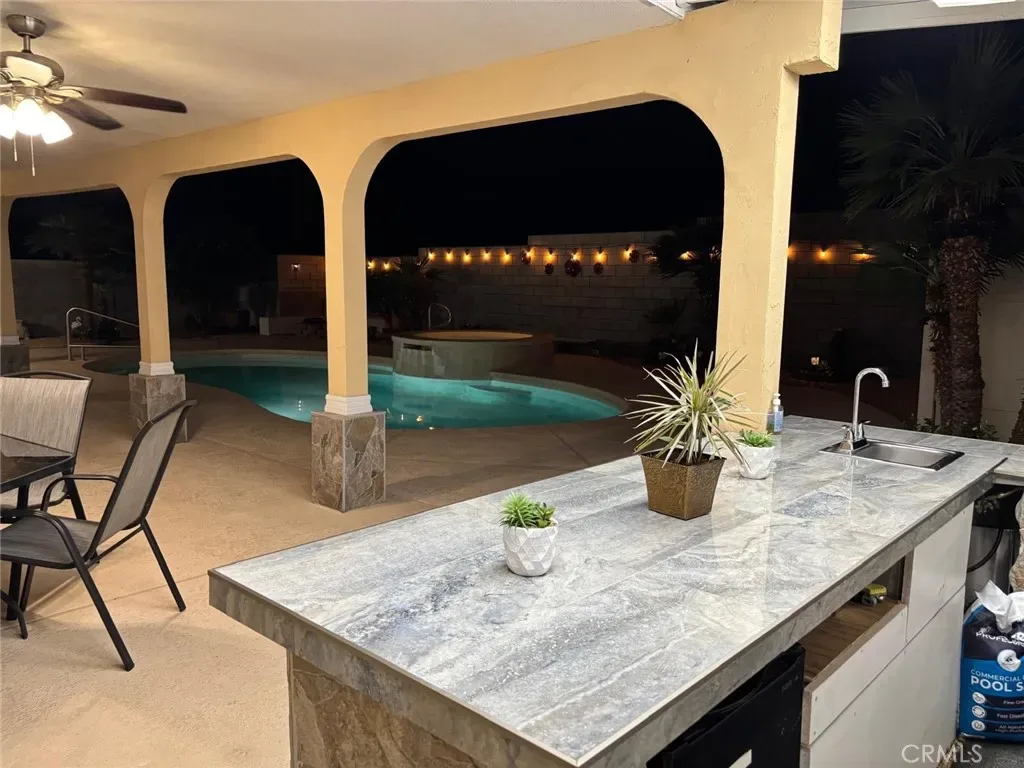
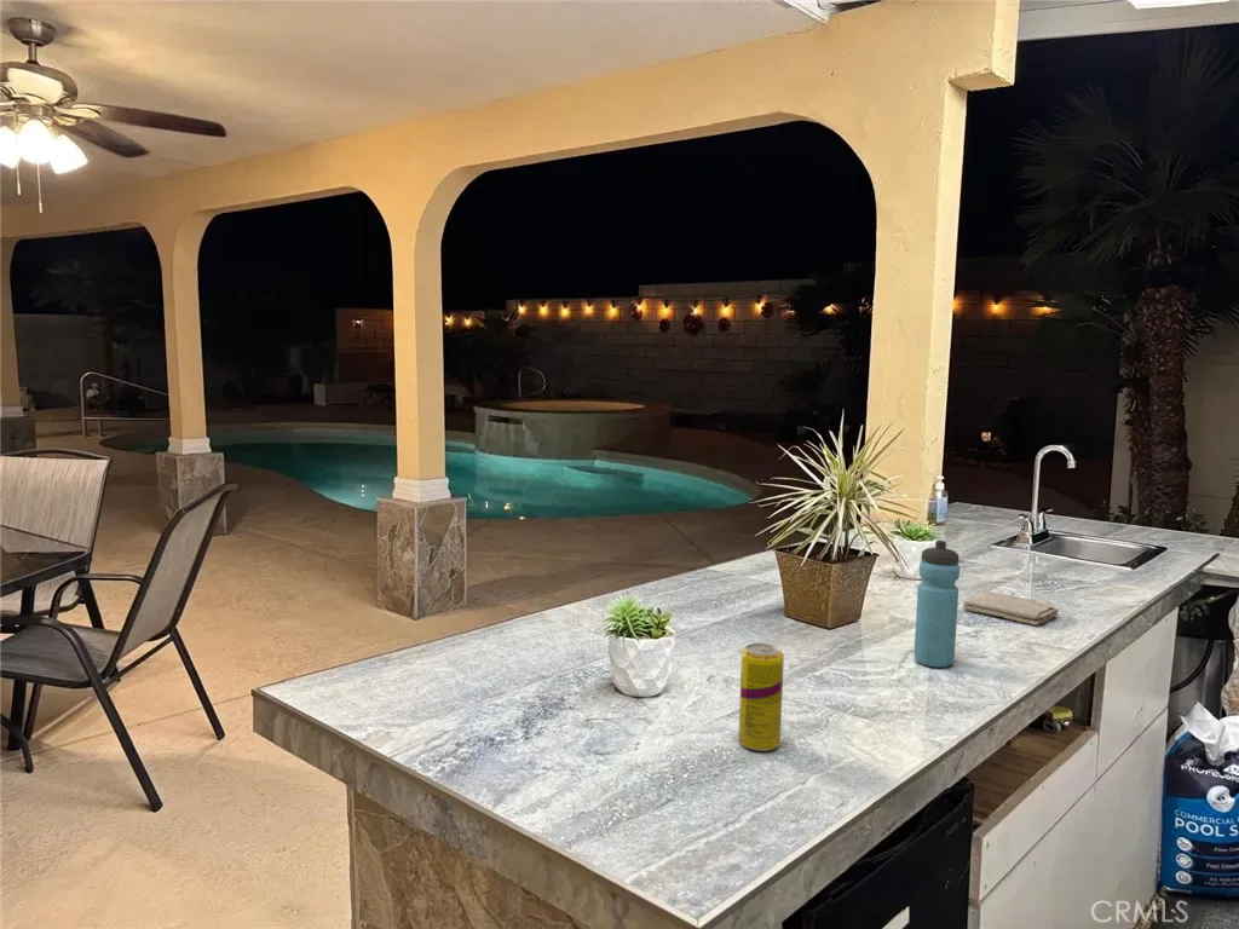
+ washcloth (1009, 606)
+ beverage can (761, 696)
+ water bottle (937, 601)
